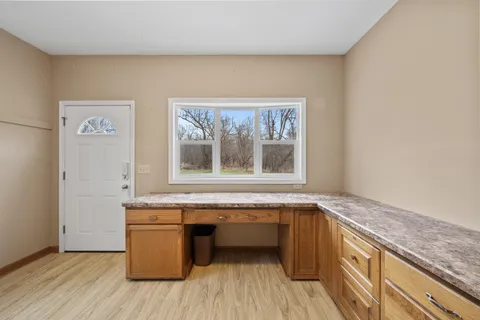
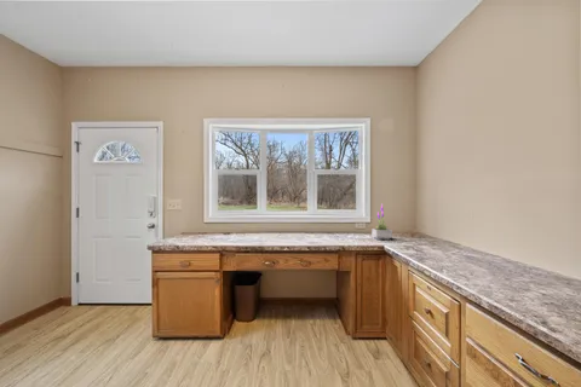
+ potted plant (381, 220)
